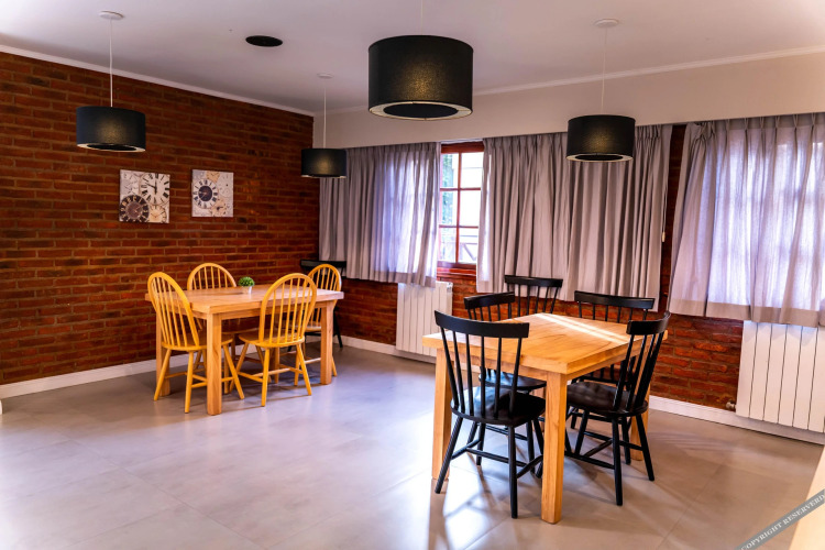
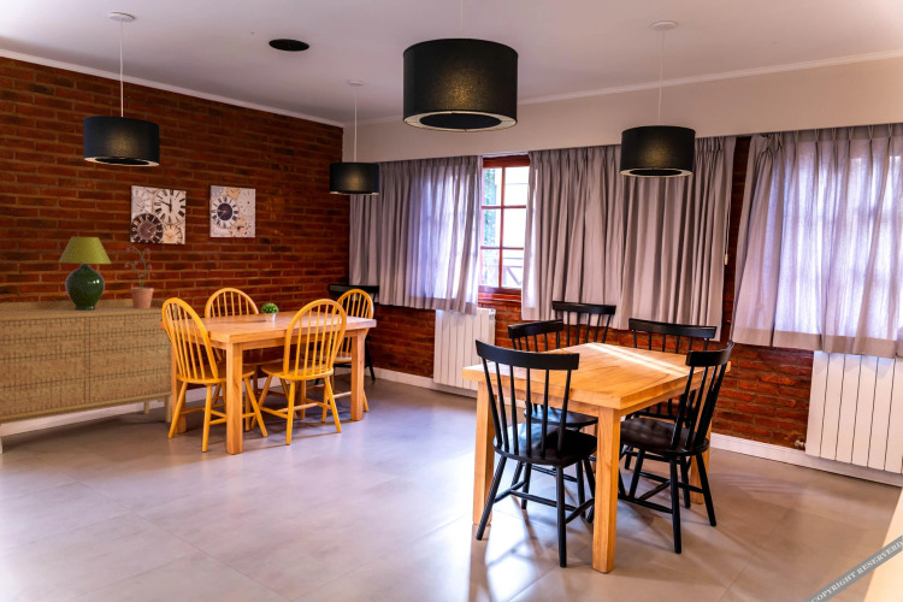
+ sideboard (76, 367)
+ potted plant (140, 276)
+ table lamp (84, 272)
